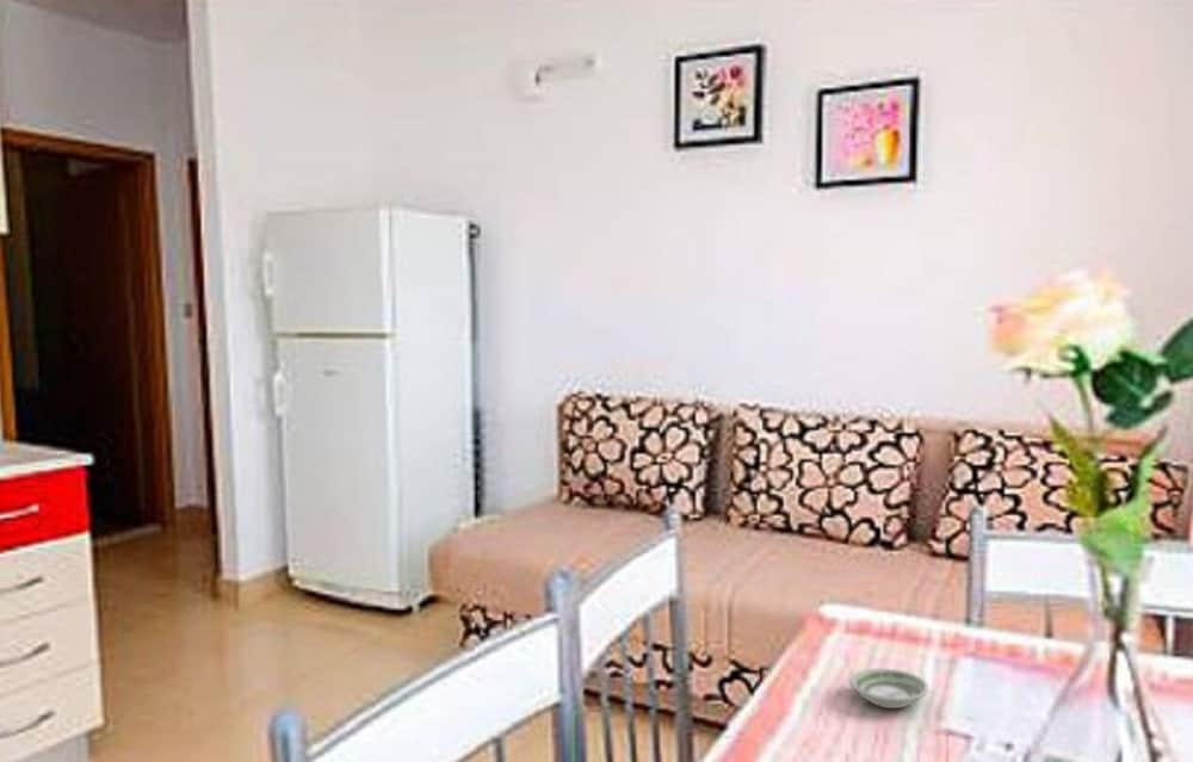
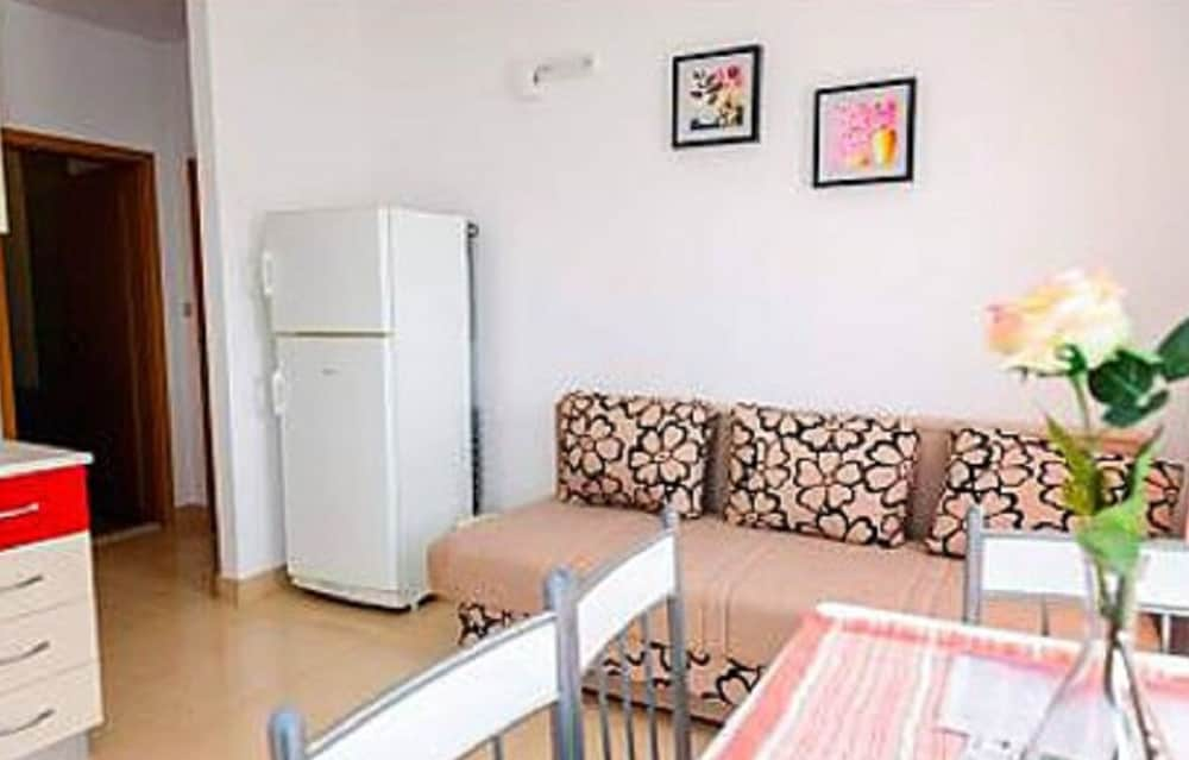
- saucer (888, 690)
